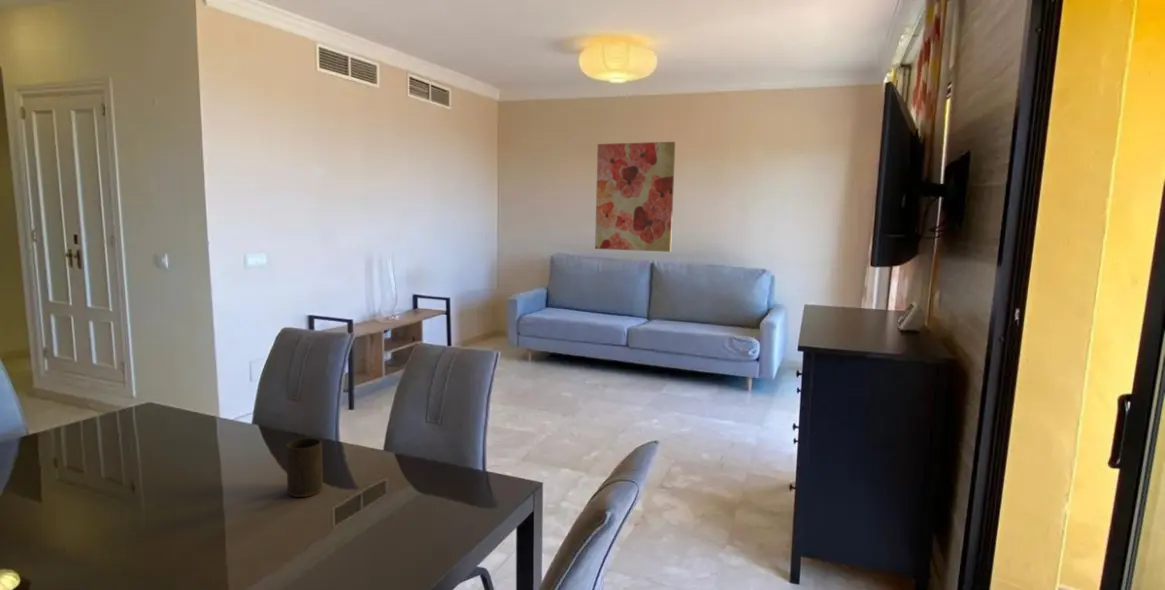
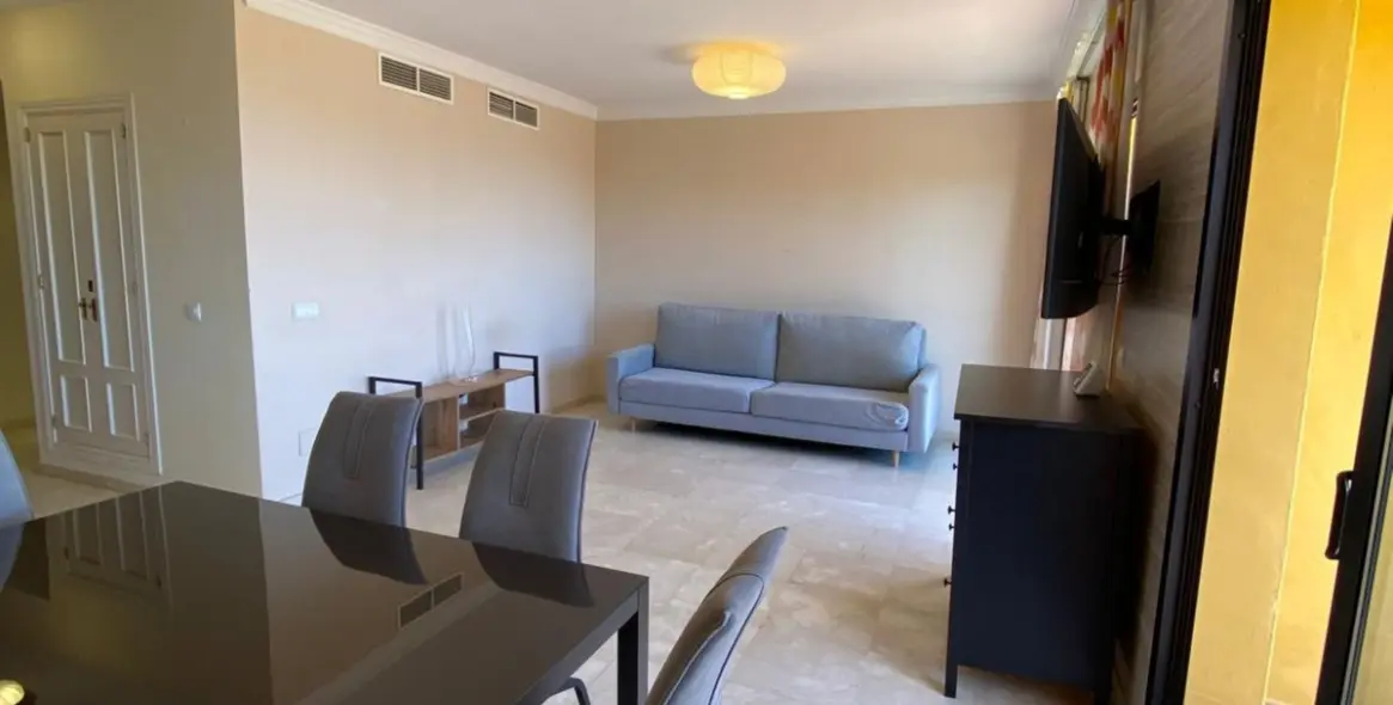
- wall art (633, 197)
- cup (304, 466)
